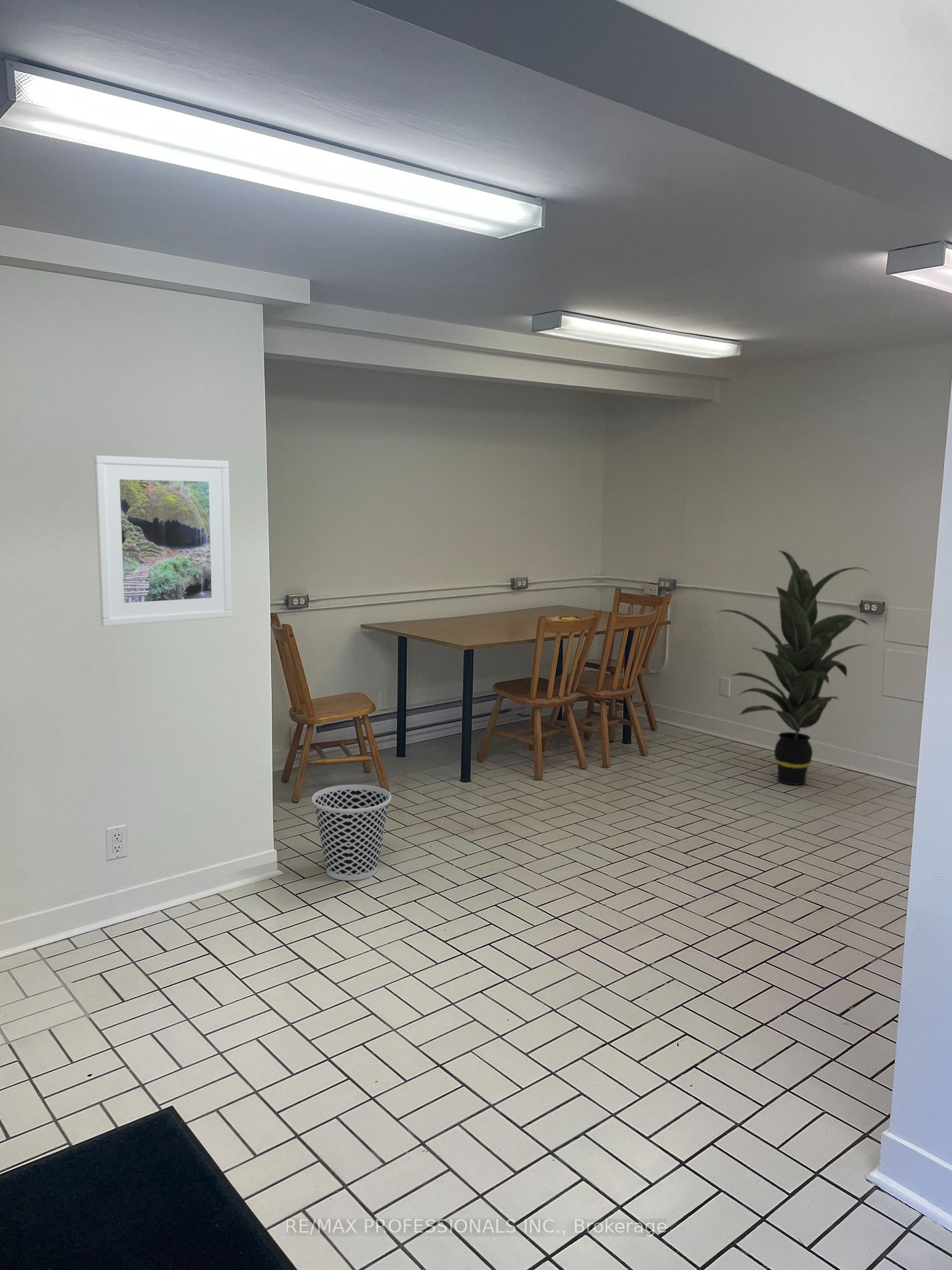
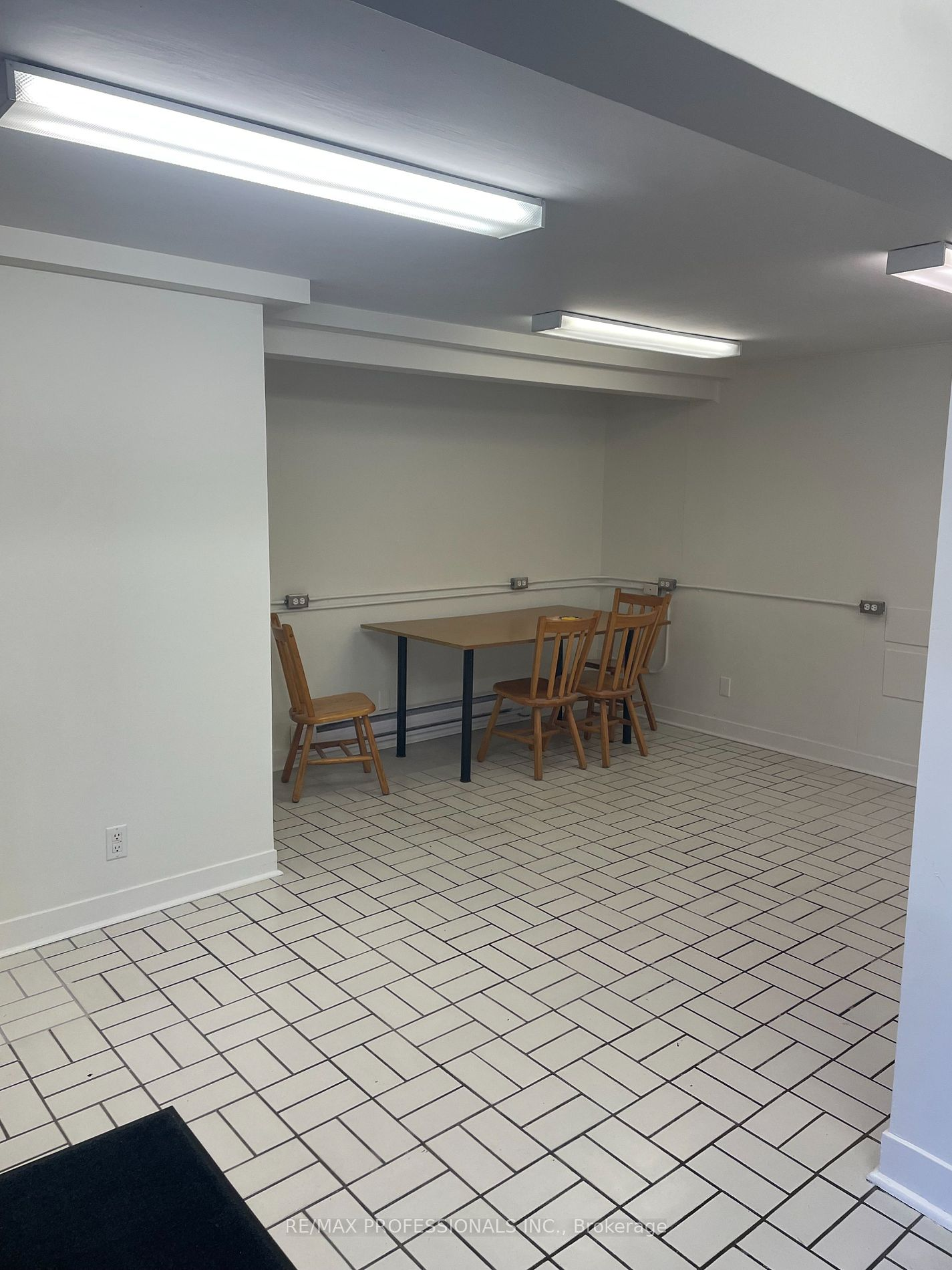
- indoor plant (795, 666)
- wastebasket (351, 834)
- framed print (166, 541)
